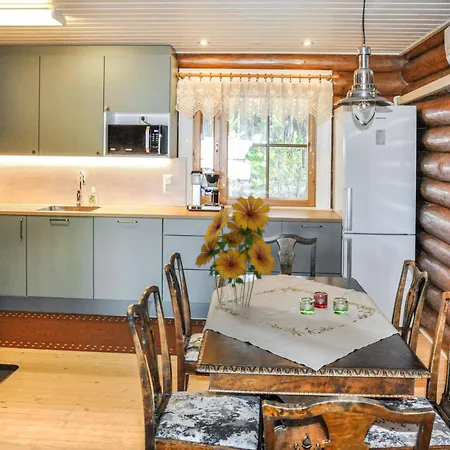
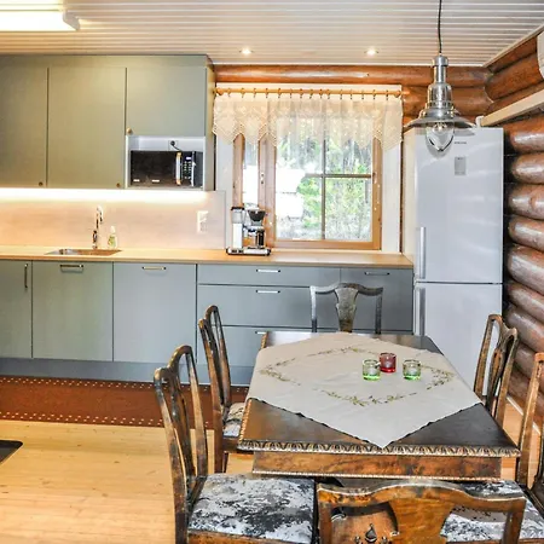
- flower bouquet (234, 250)
